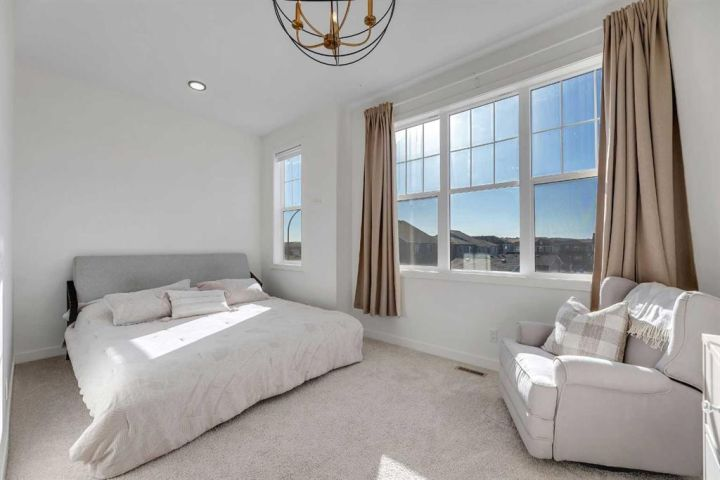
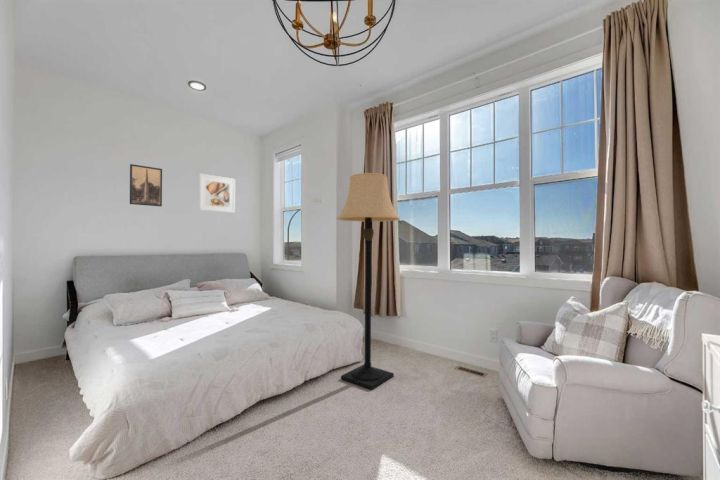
+ lamp (368, 276)
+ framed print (217, 194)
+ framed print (146, 185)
